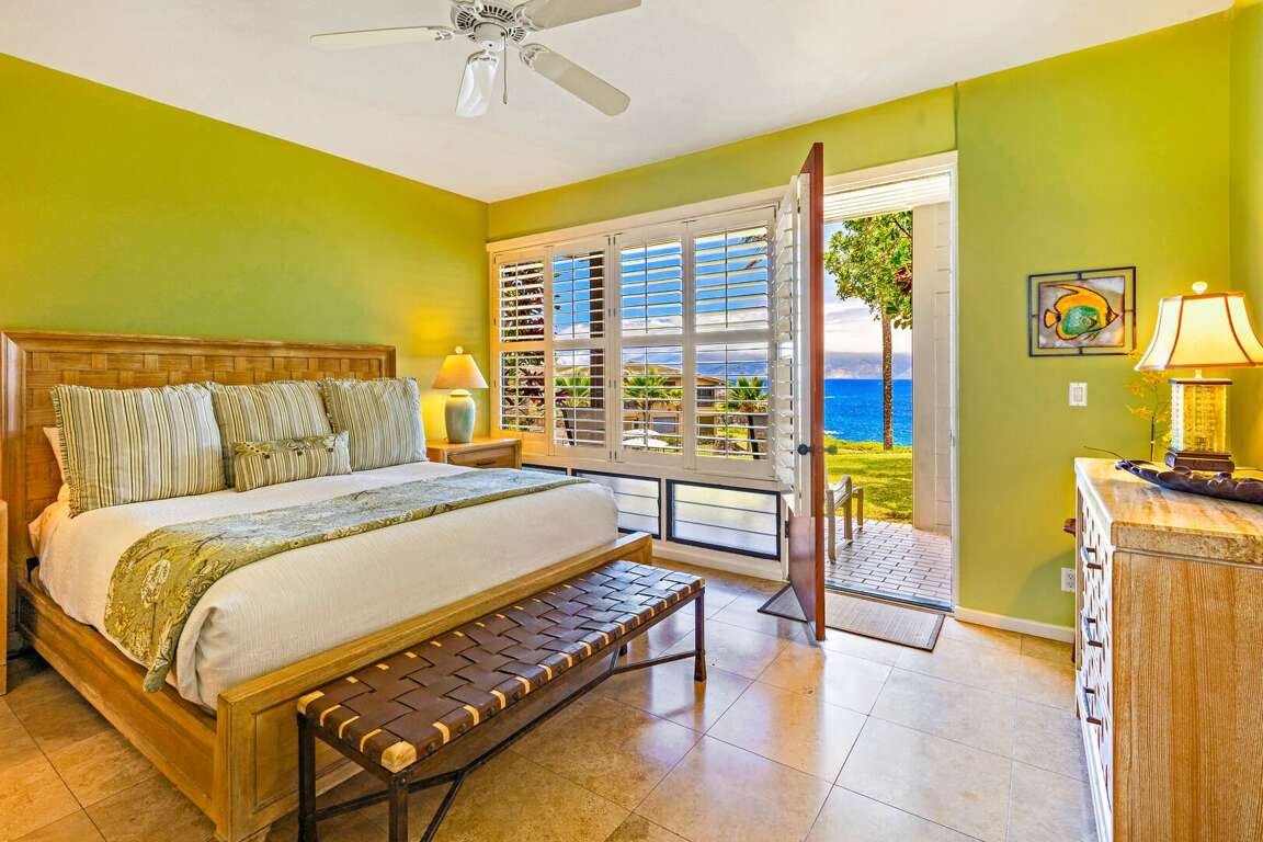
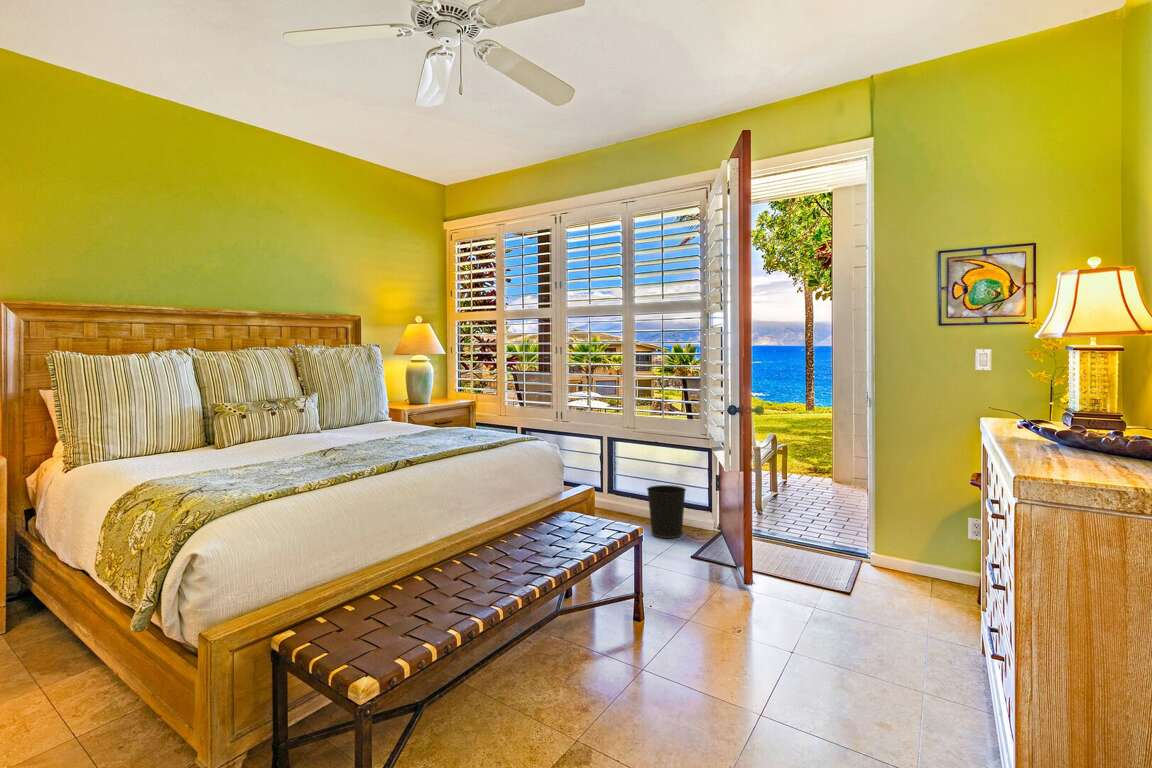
+ wastebasket (666, 511)
